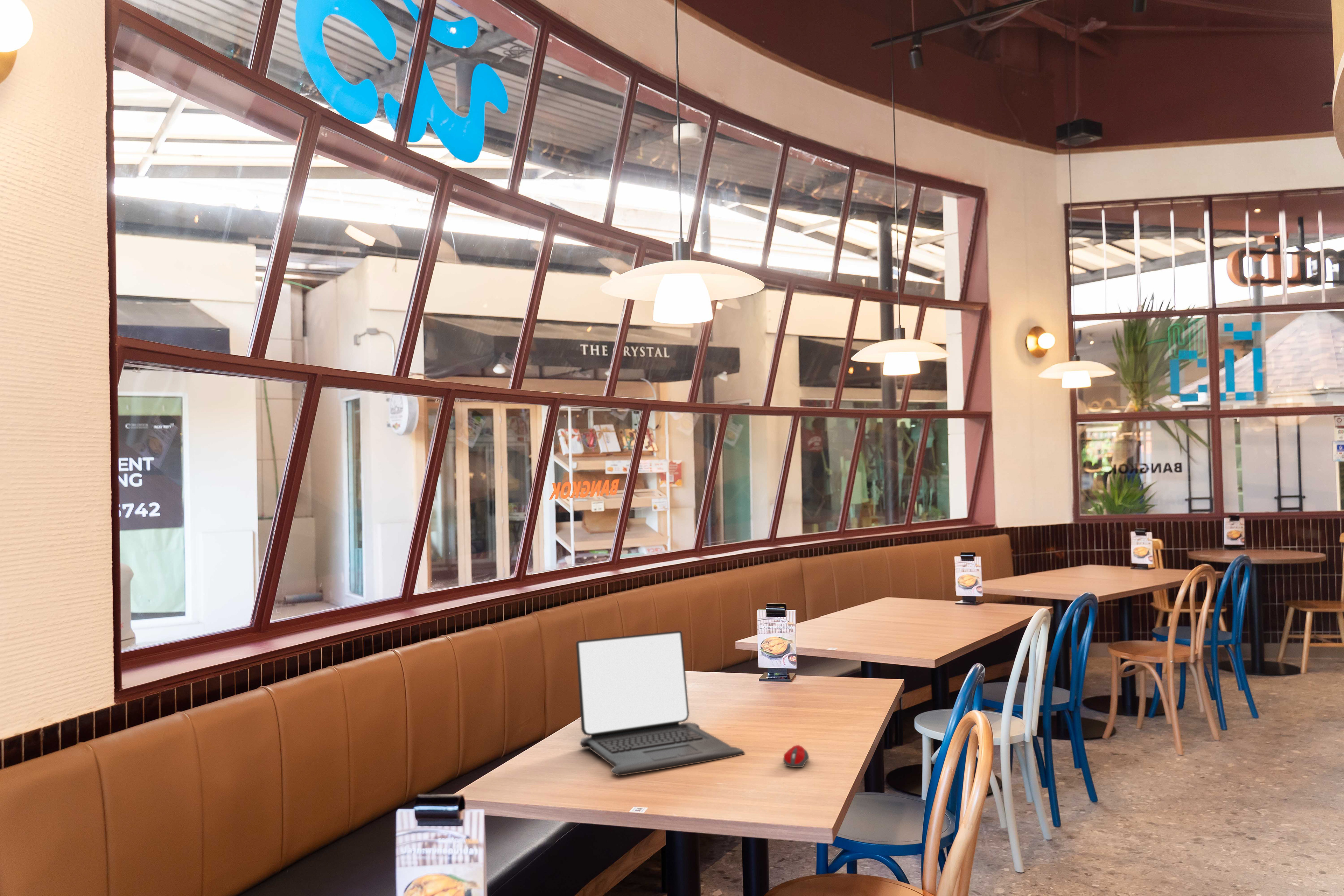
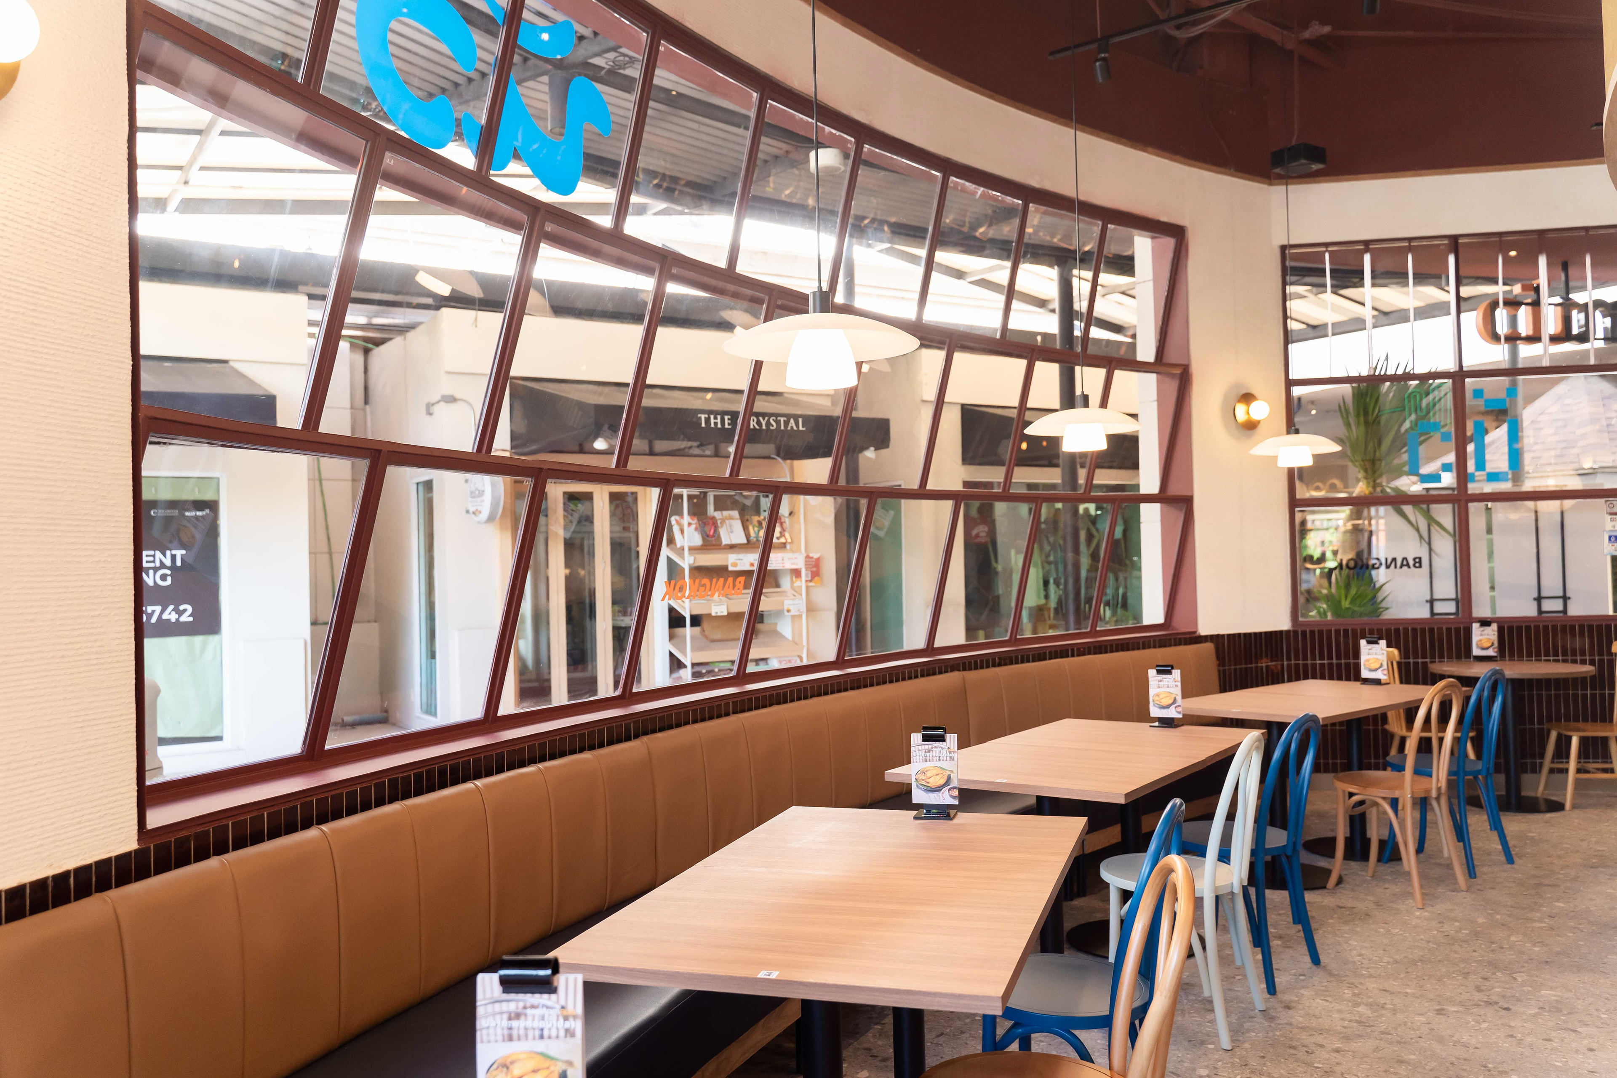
- laptop (655, 697)
- computer mouse (796, 755)
